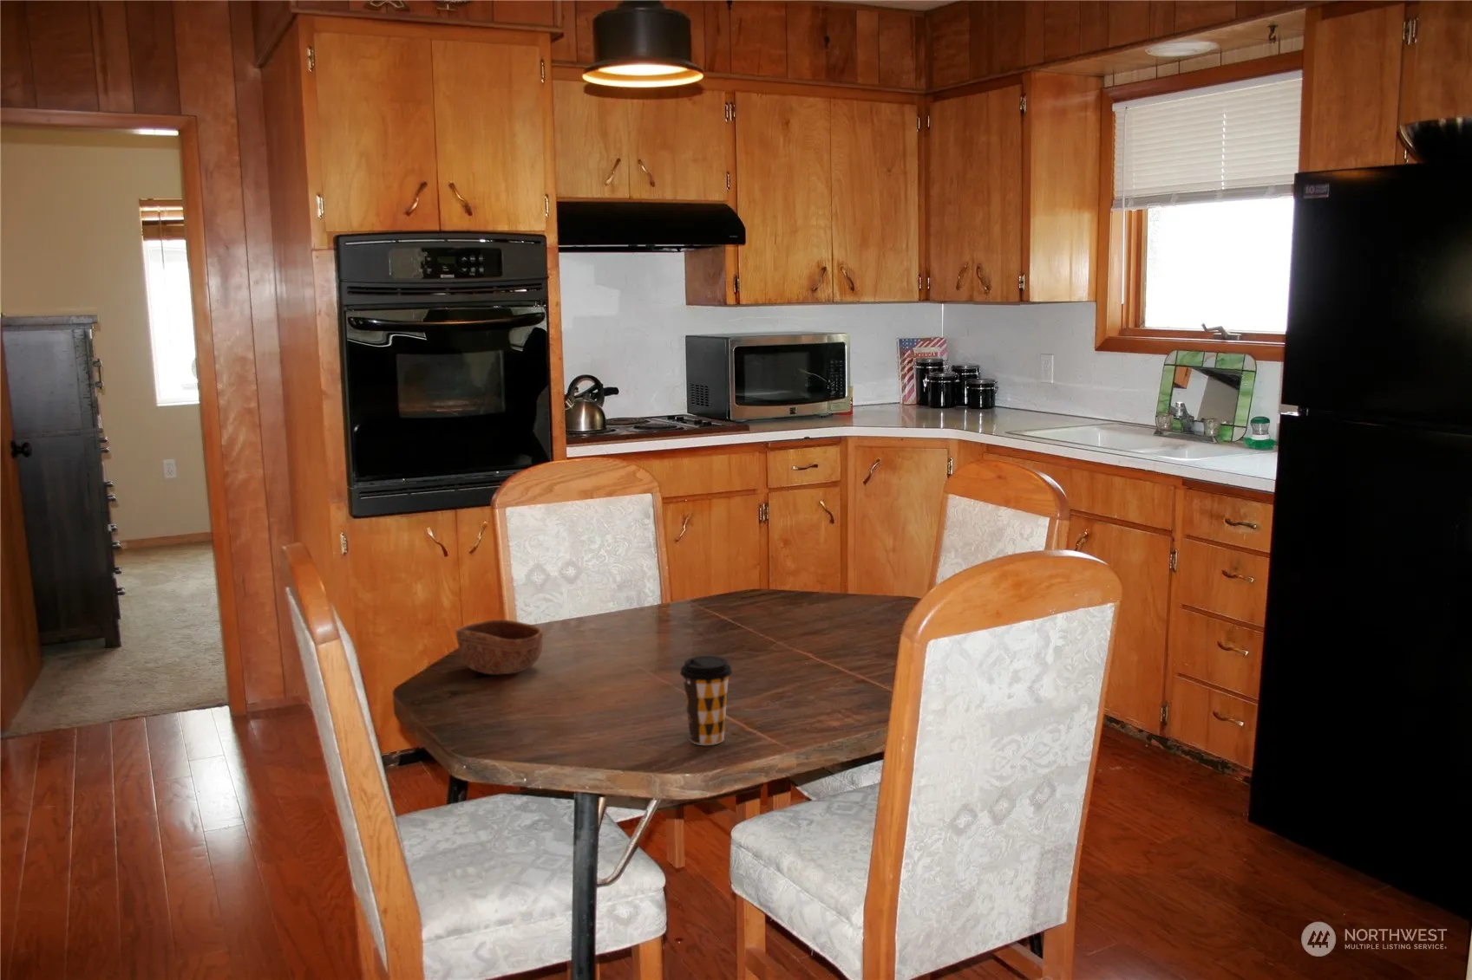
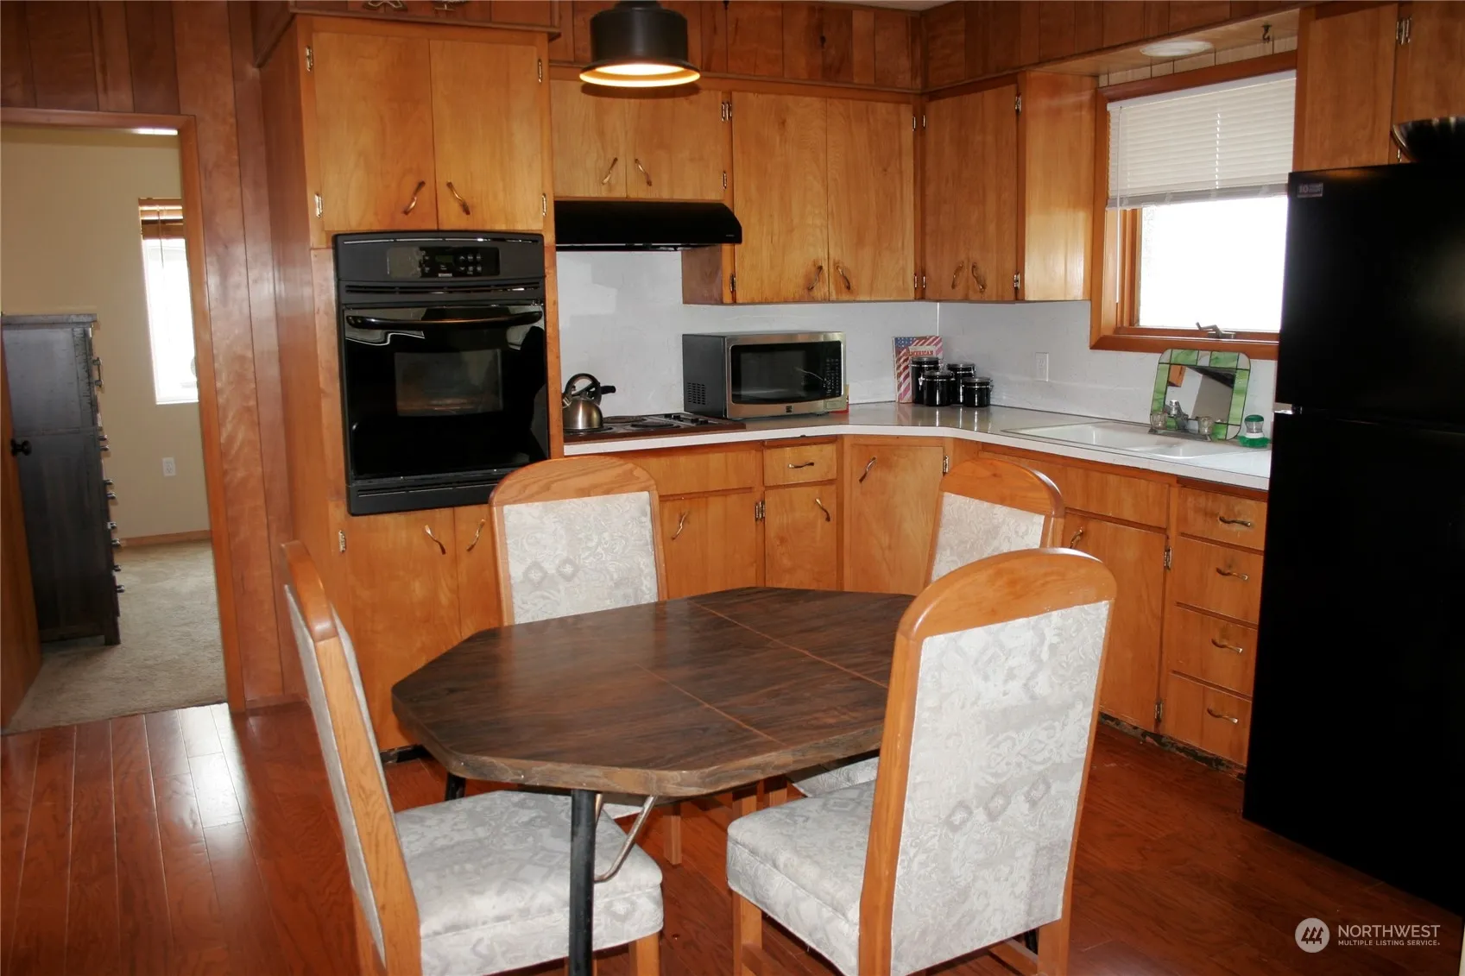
- coffee cup (706, 700)
- bowl (500, 648)
